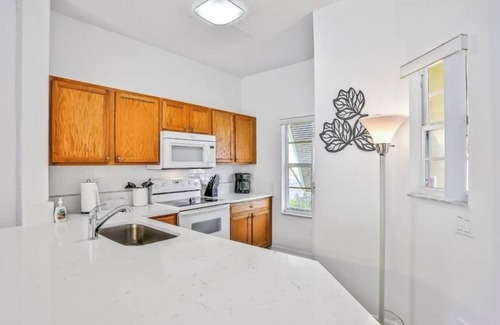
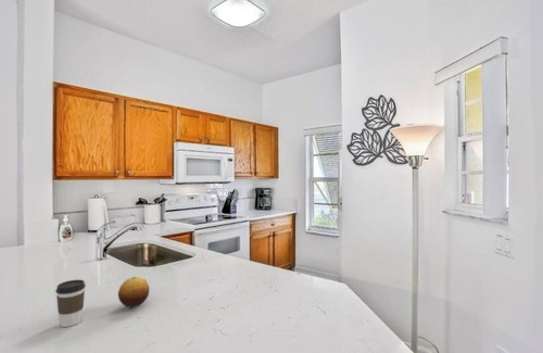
+ coffee cup (71, 302)
+ fruit (134, 291)
